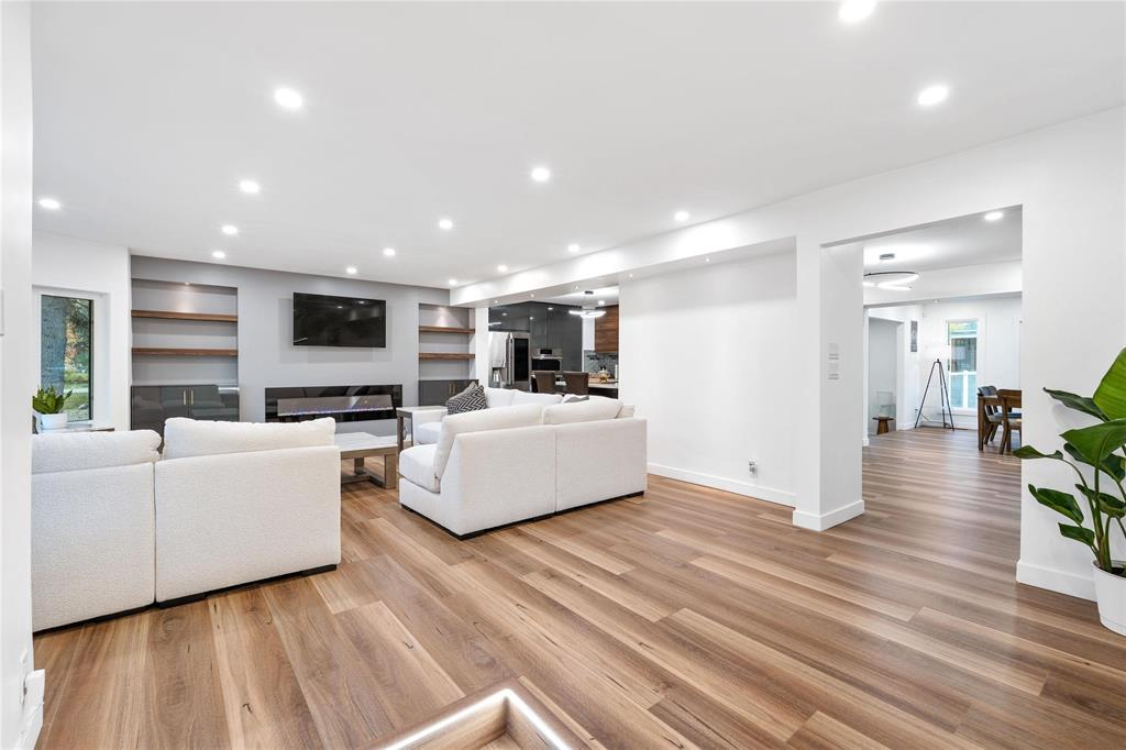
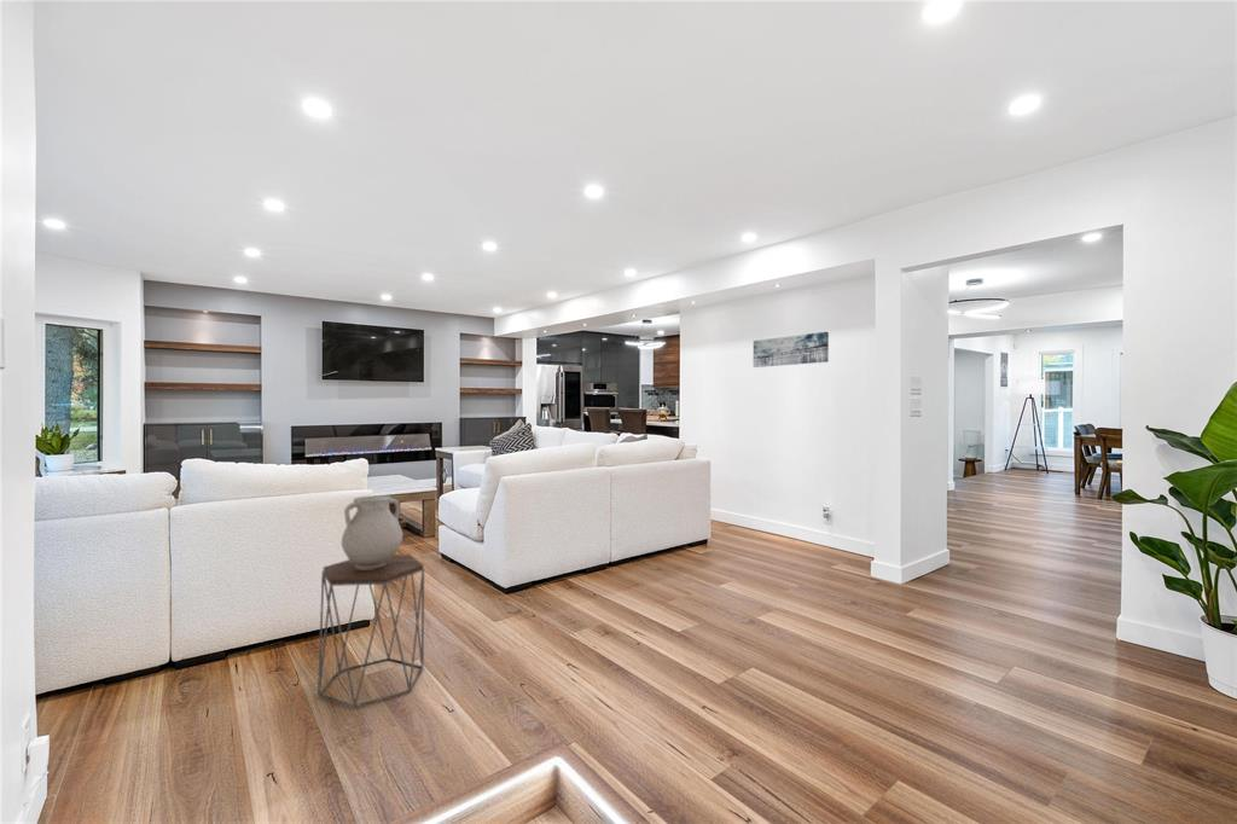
+ side table (374, 623)
+ wall art (788, 350)
+ vase (372, 530)
